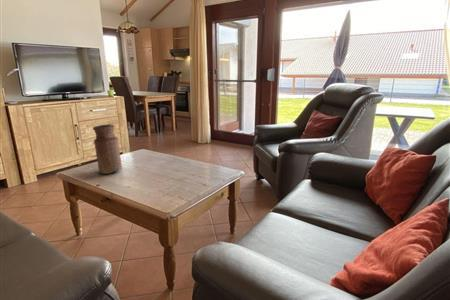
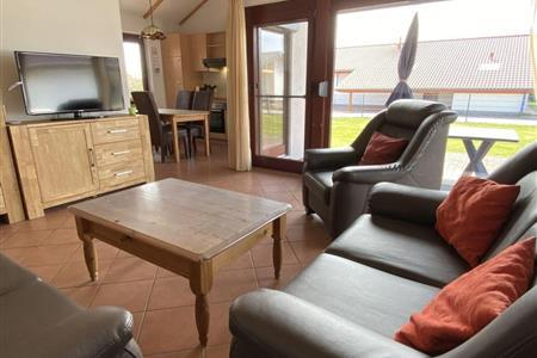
- vase (107, 148)
